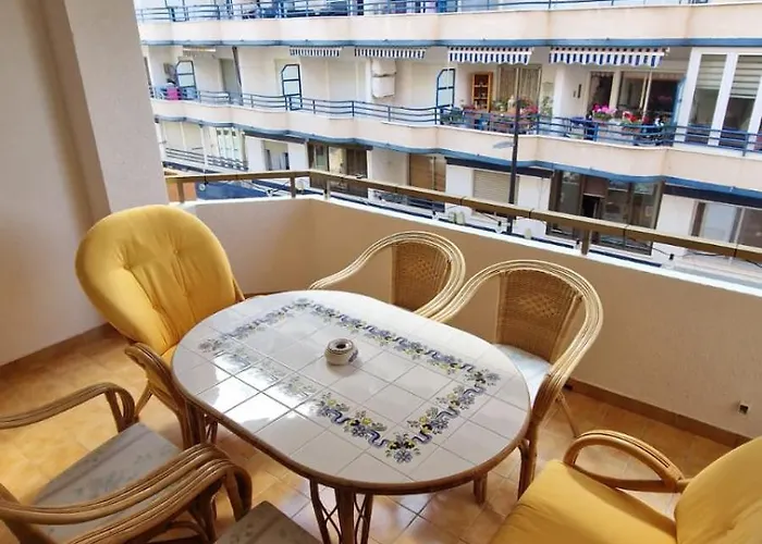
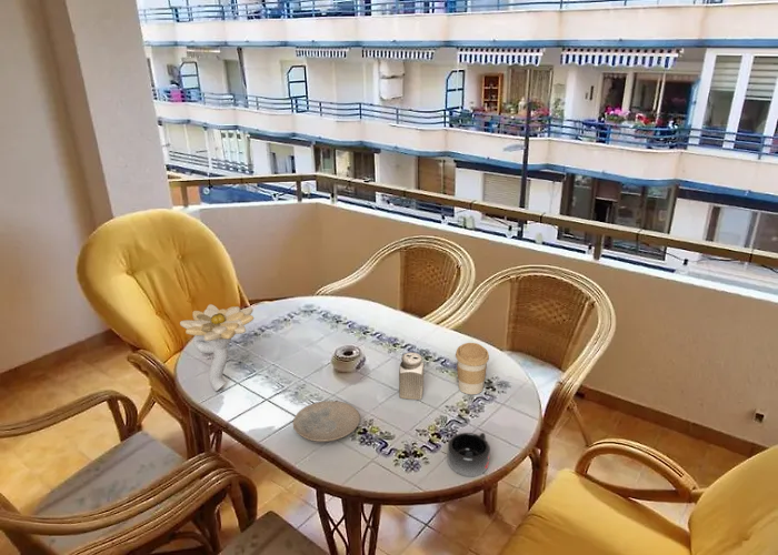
+ coffee cup (471, 367)
+ flower (223, 355)
+ plate (327, 423)
+ mug (470, 451)
+ salt shaker (411, 374)
